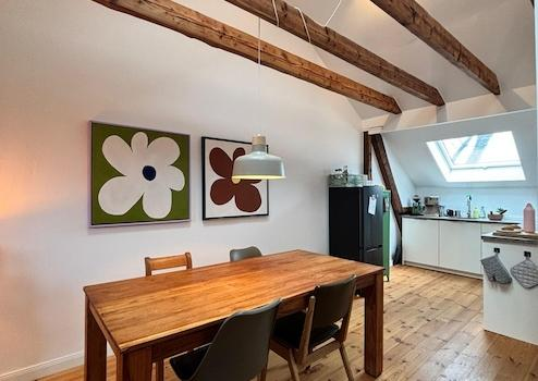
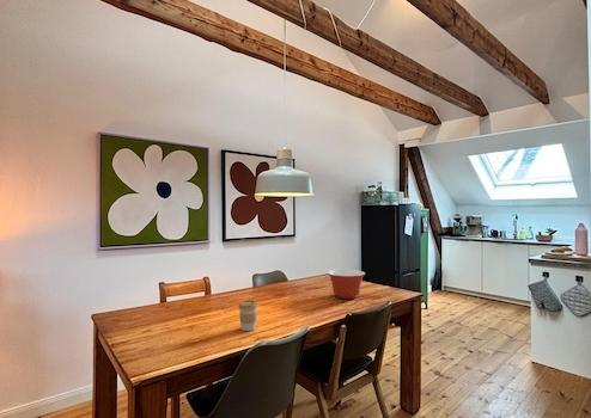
+ coffee cup (248, 314)
+ mixing bowl (346, 284)
